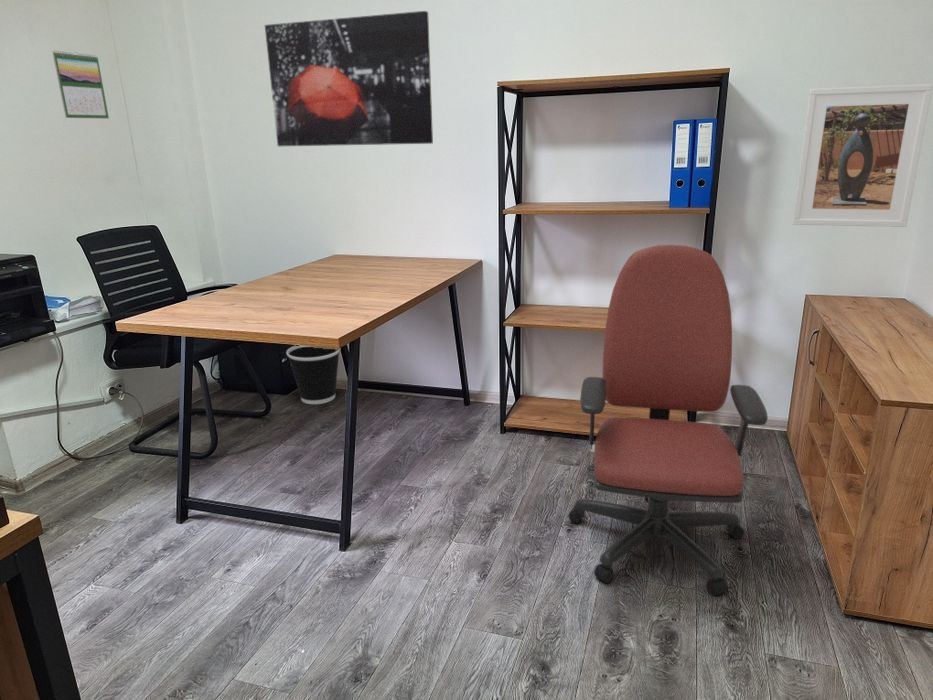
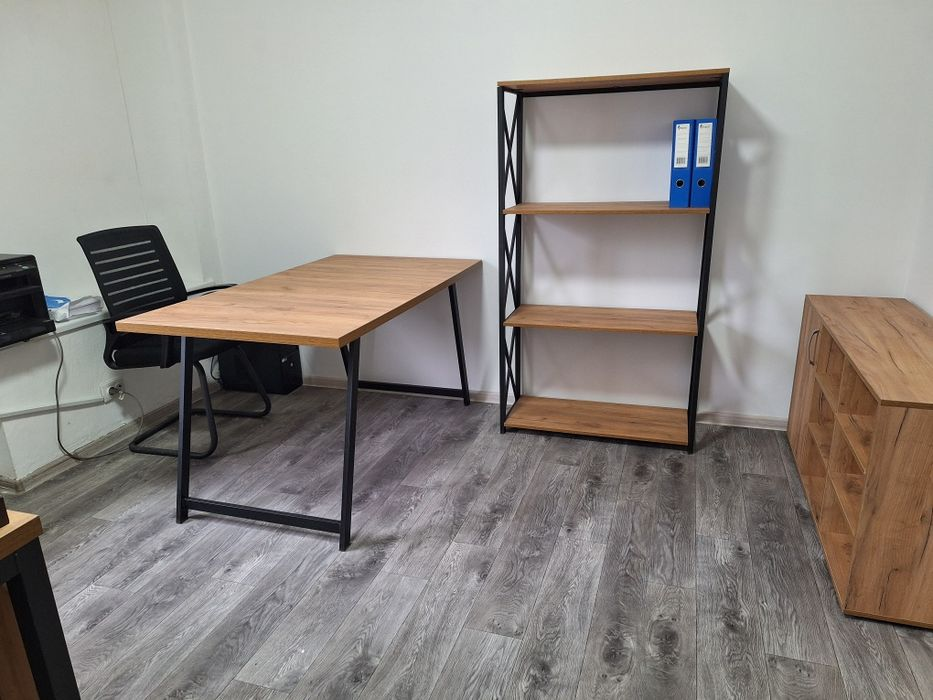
- office chair (665, 407)
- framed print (858, 158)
- wastebasket (315, 373)
- calendar (81, 85)
- wall art (347, 83)
